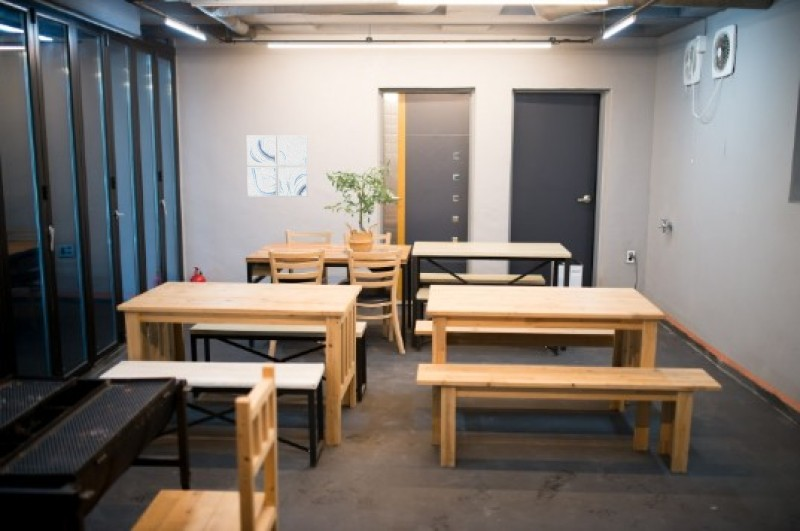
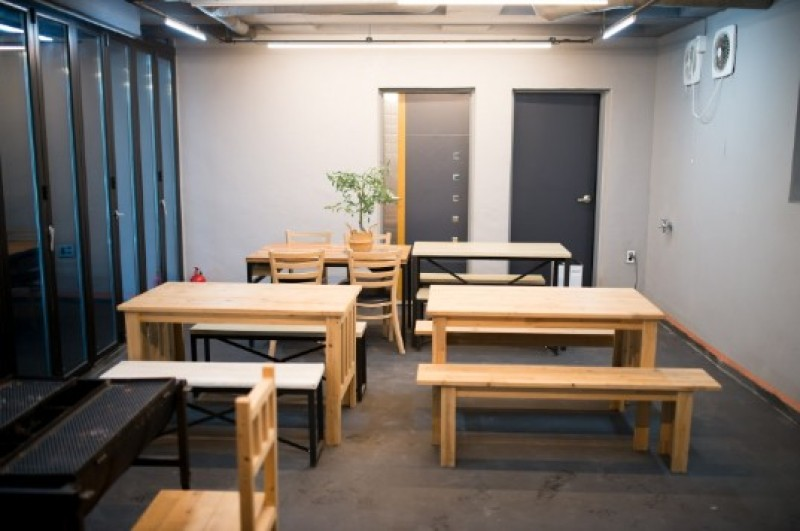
- wall art (278, 167)
